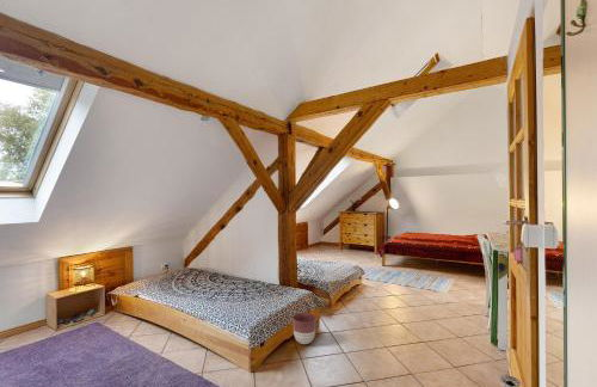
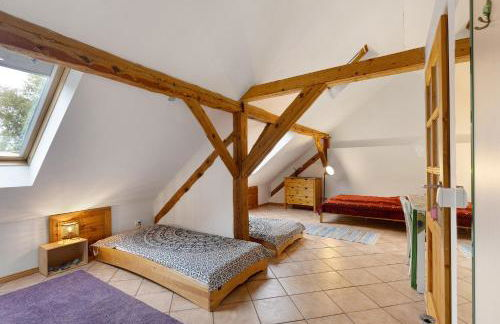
- planter (303, 330)
